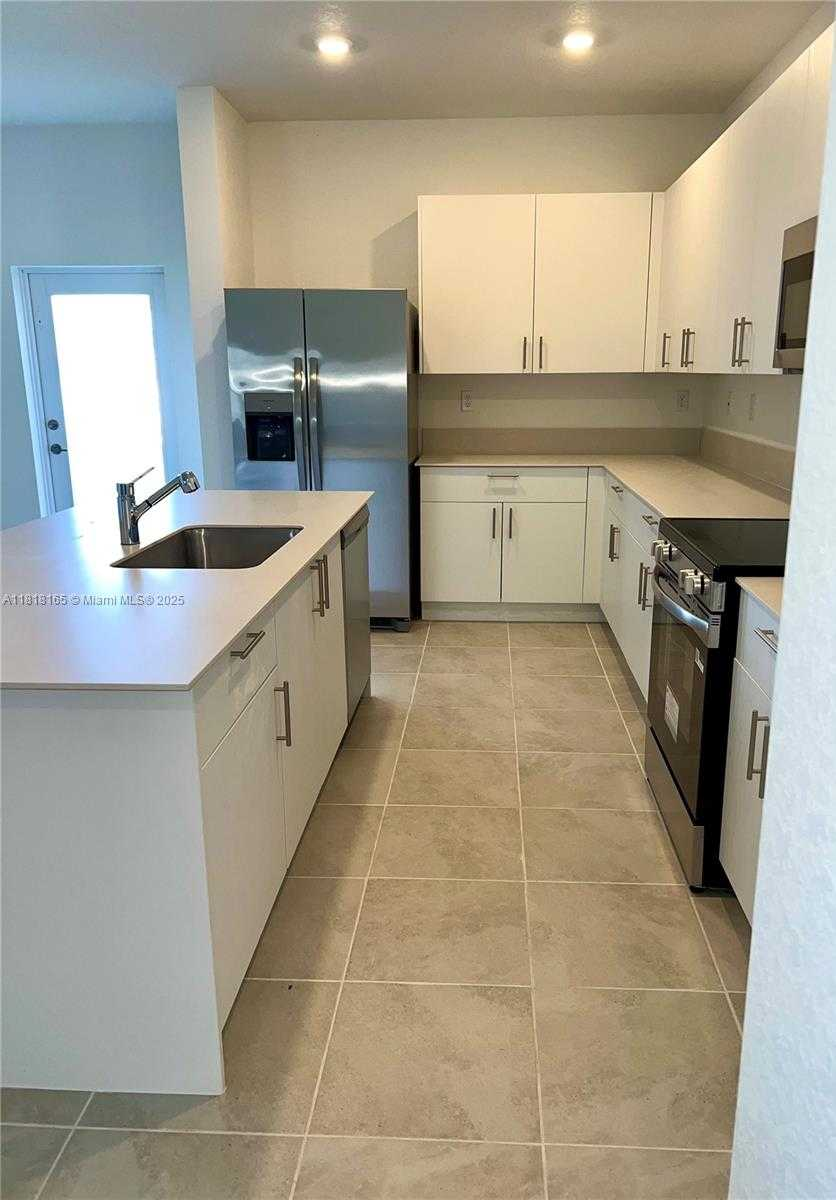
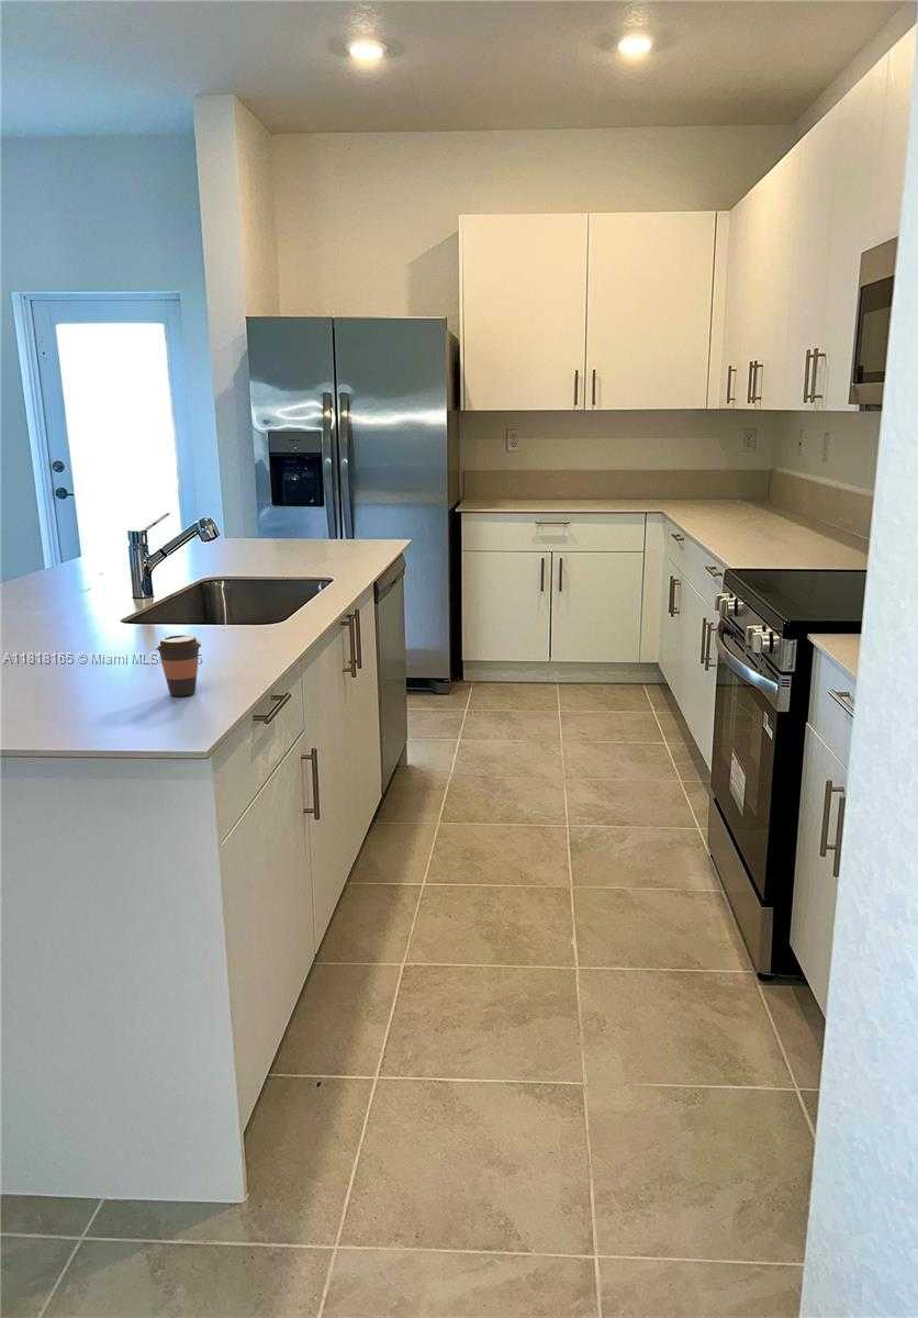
+ coffee cup (180, 666)
